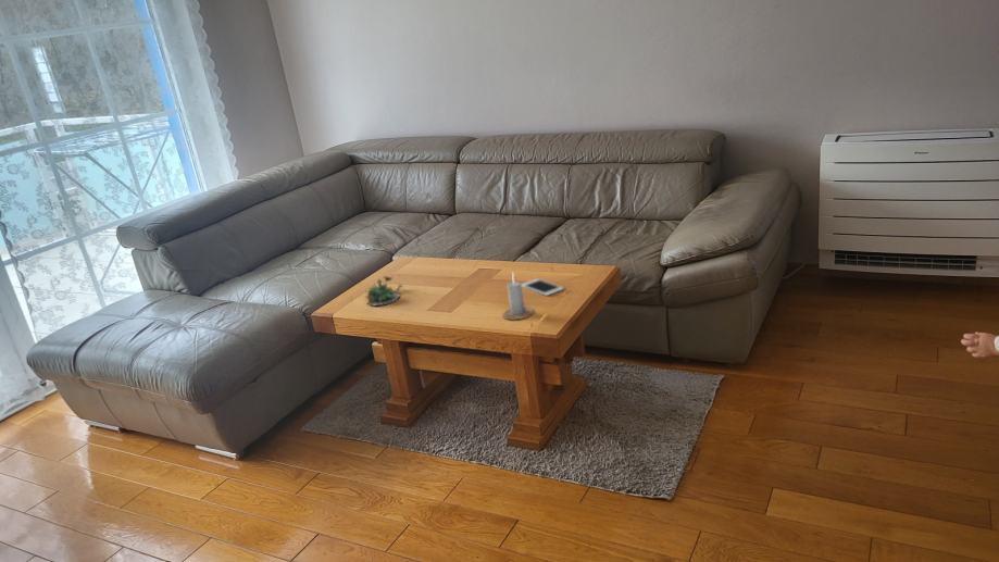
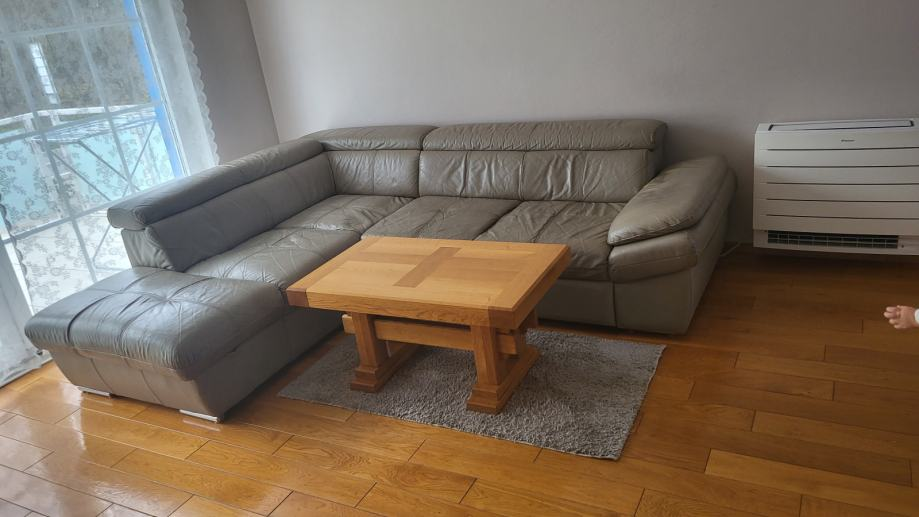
- cell phone (541, 287)
- succulent plant (380, 290)
- candle (514, 292)
